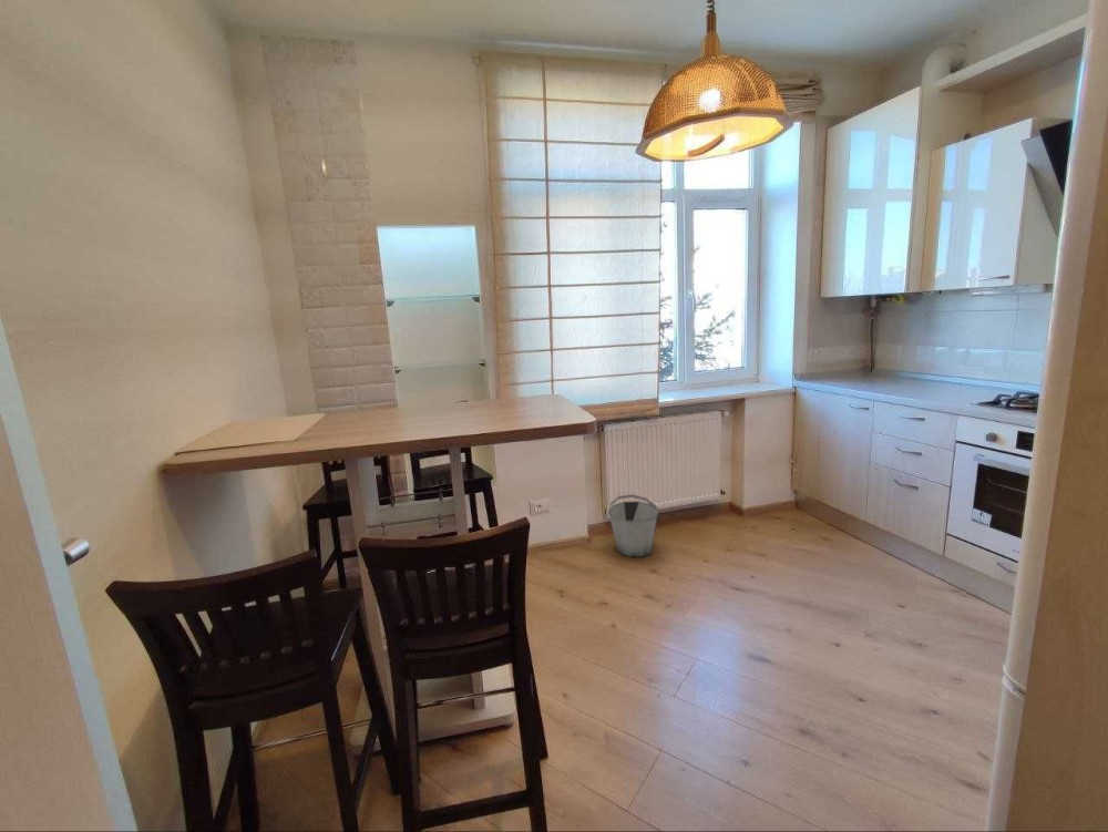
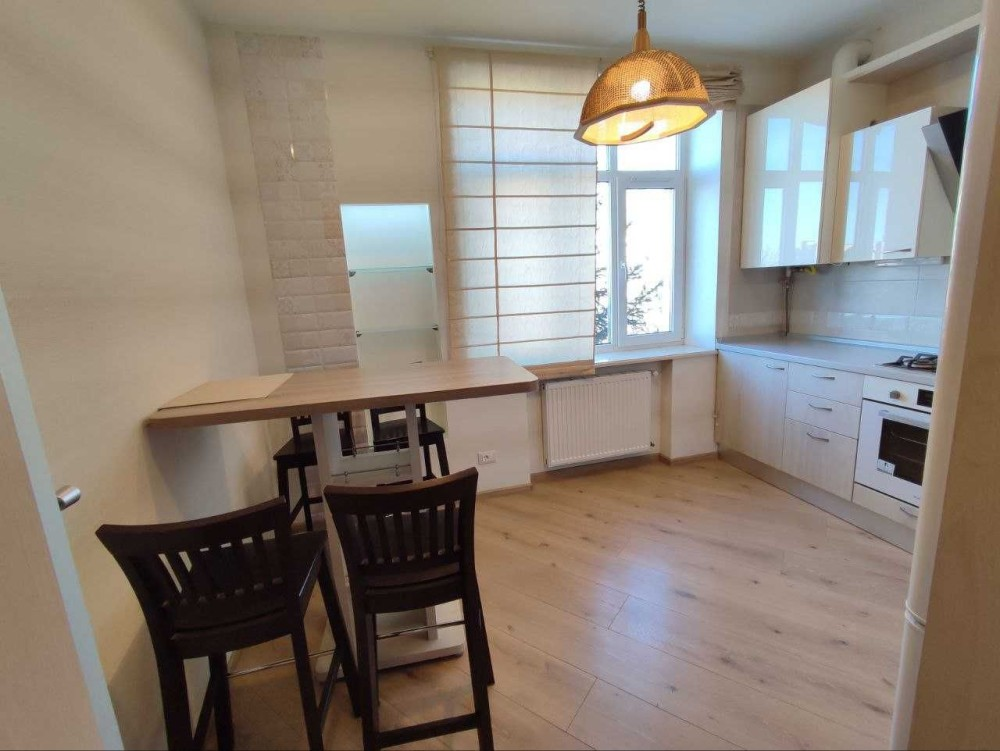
- bucket (634, 525)
